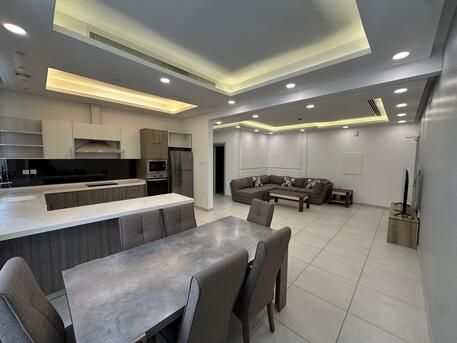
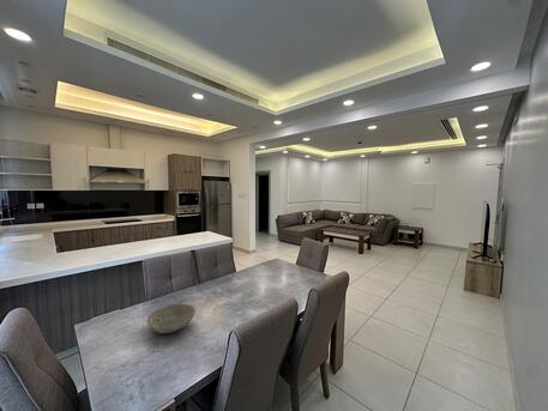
+ bowl (171, 320)
